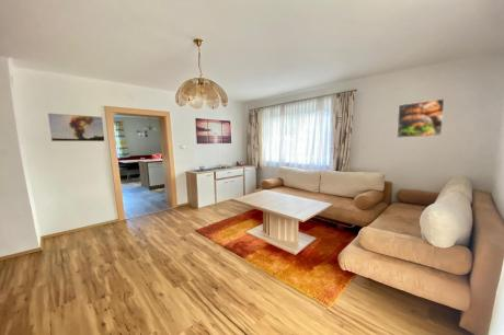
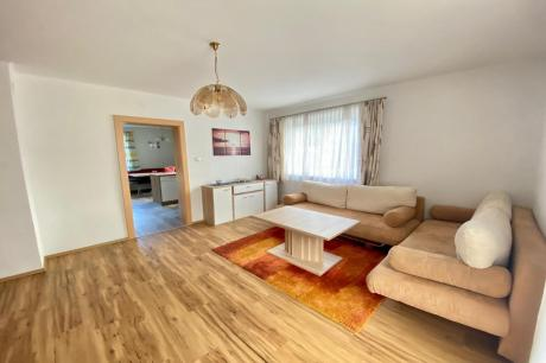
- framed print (78, 128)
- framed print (419, 119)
